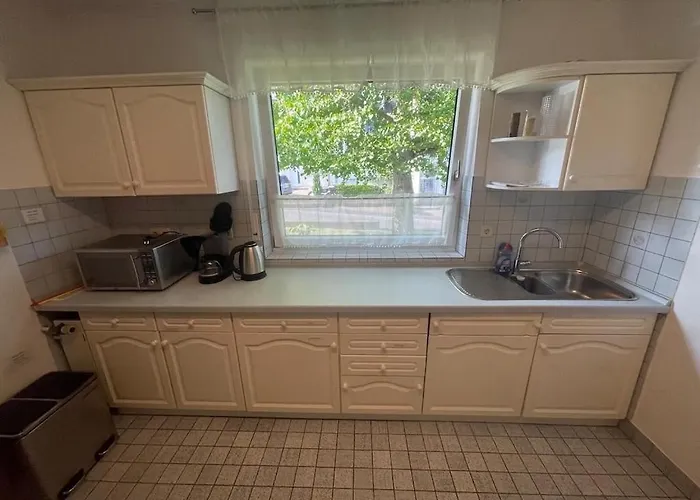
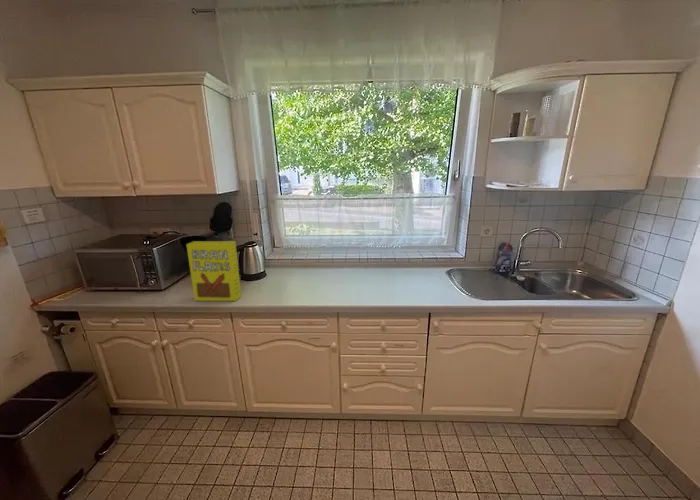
+ cereal box (214, 271)
